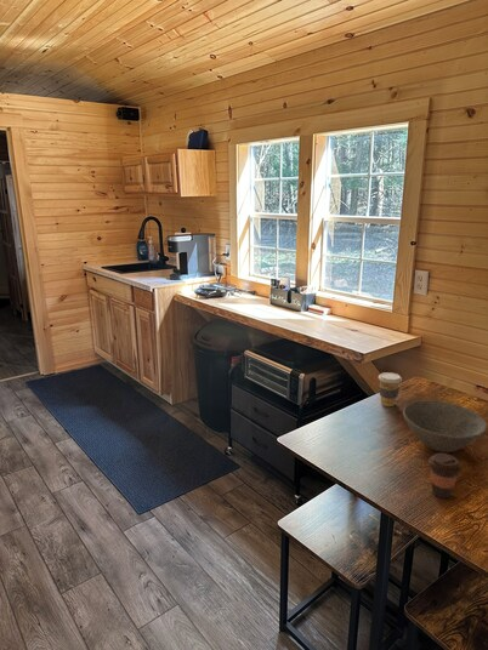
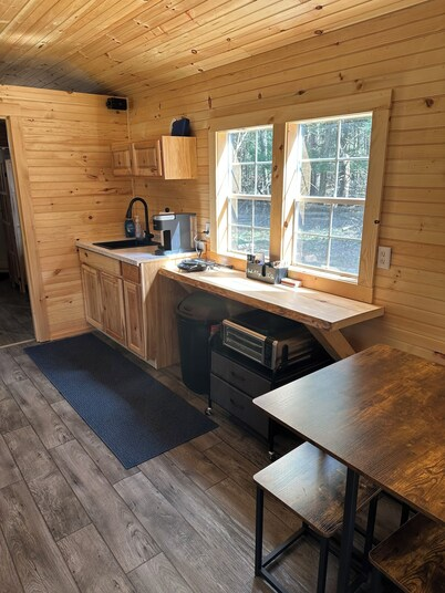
- bowl (441, 431)
- coffee cup (443, 475)
- coffee cup (388, 389)
